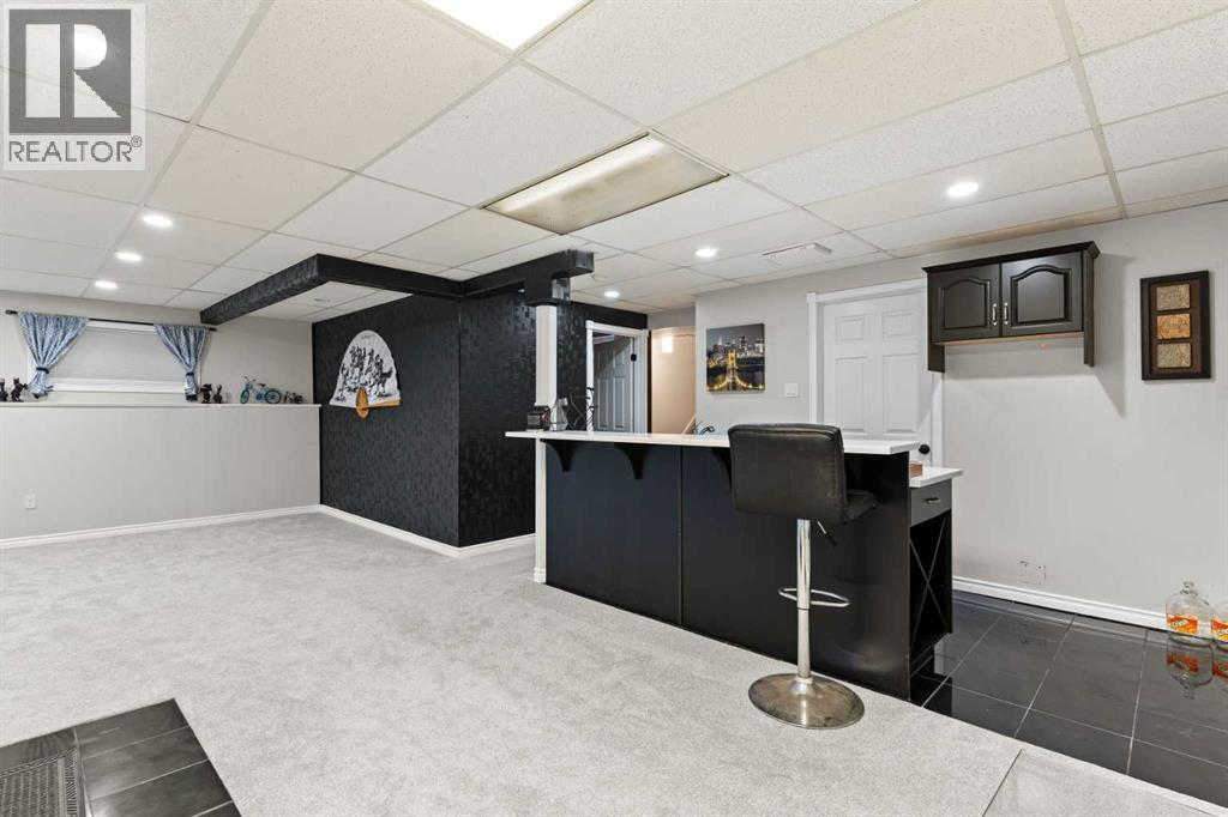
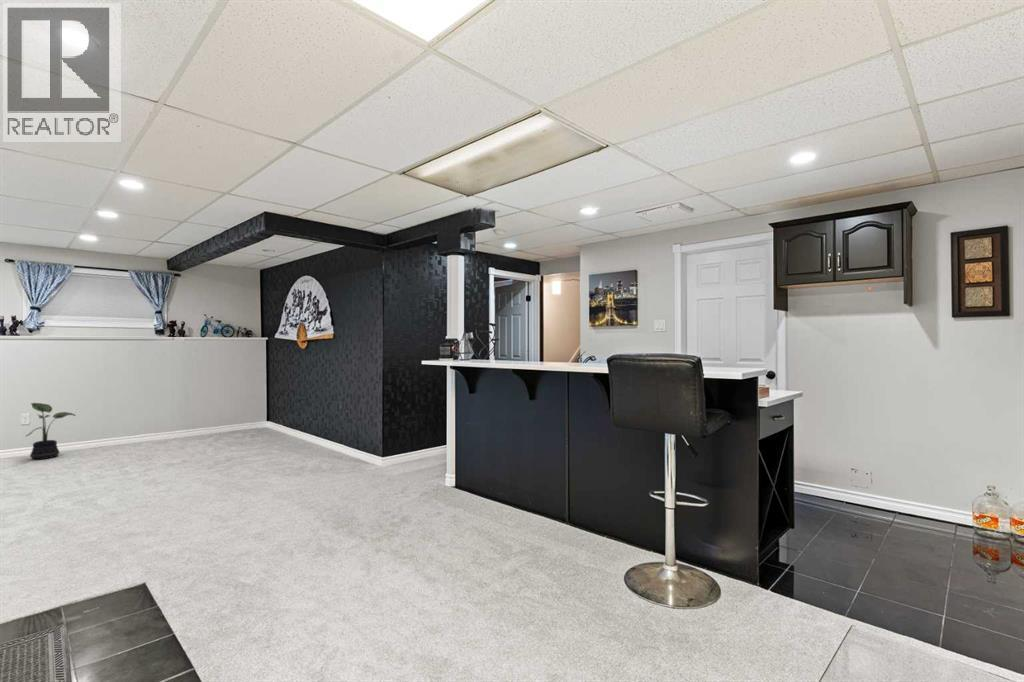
+ potted plant (48, 428)
